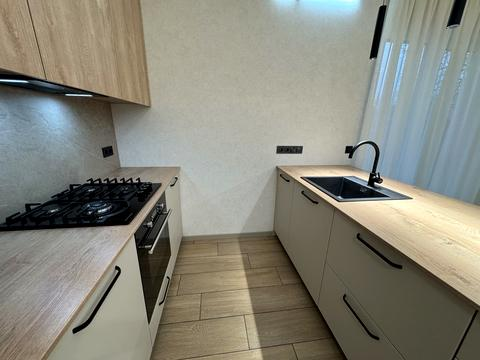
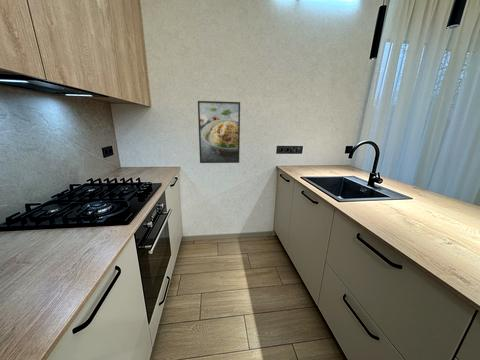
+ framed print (219, 133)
